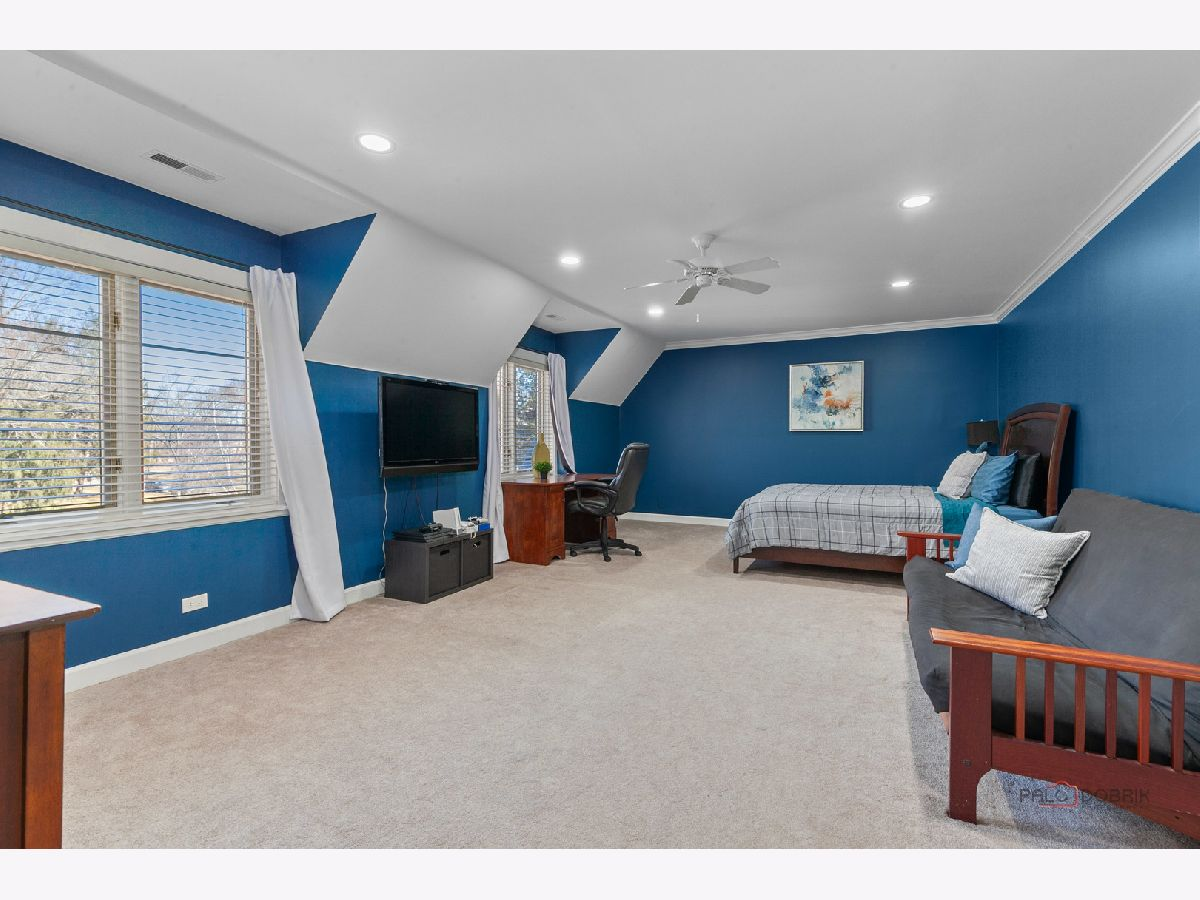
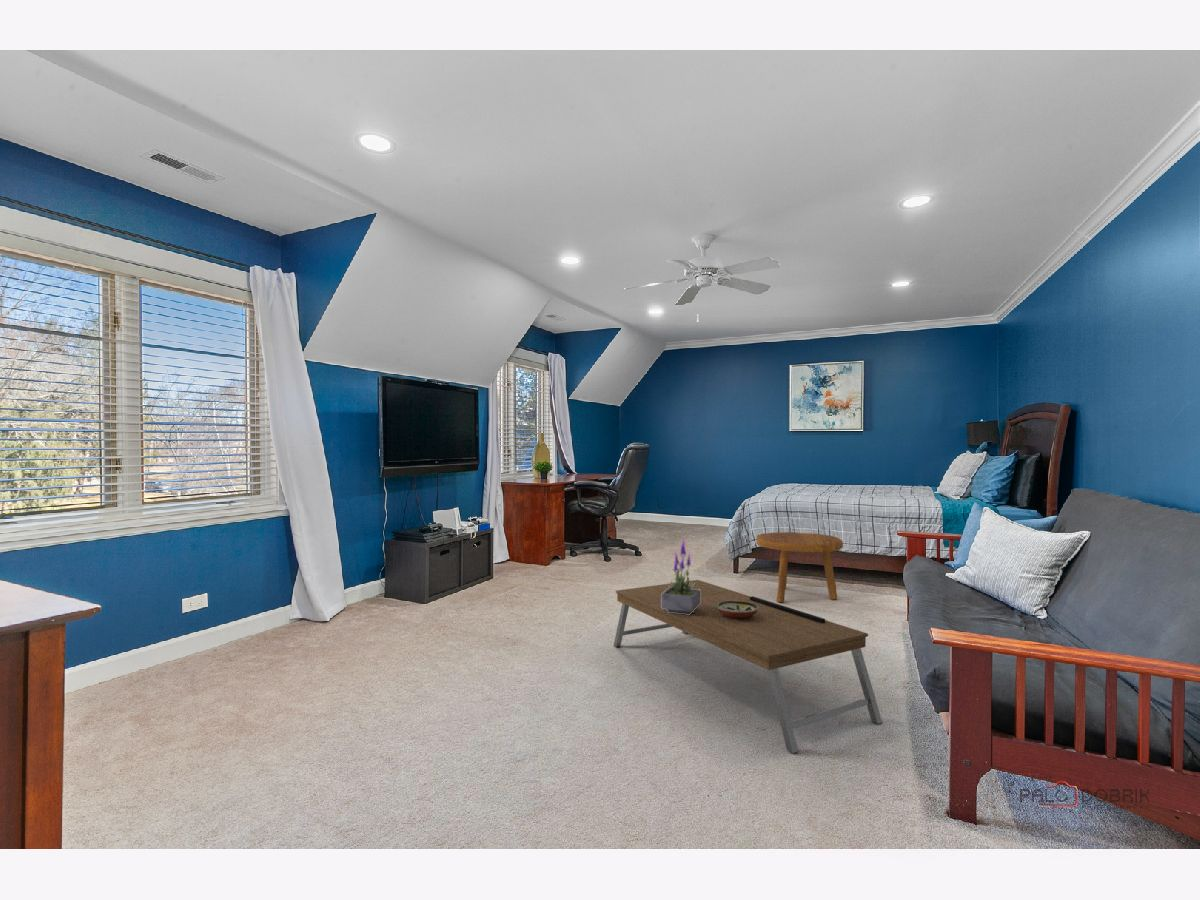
+ coffee table (725, 641)
+ footstool (787, 566)
+ potted plant (681, 569)
+ decorative bowl (737, 606)
